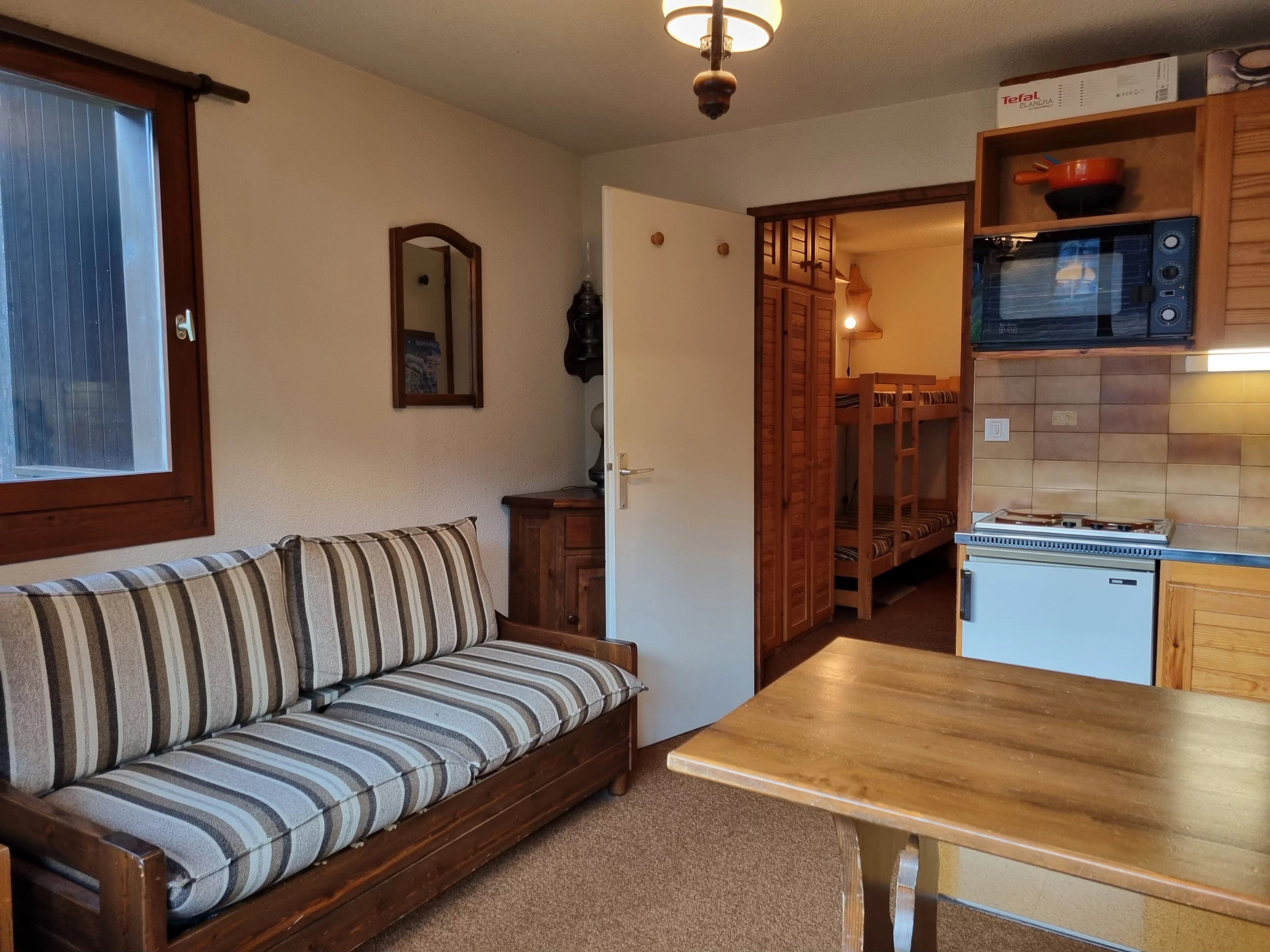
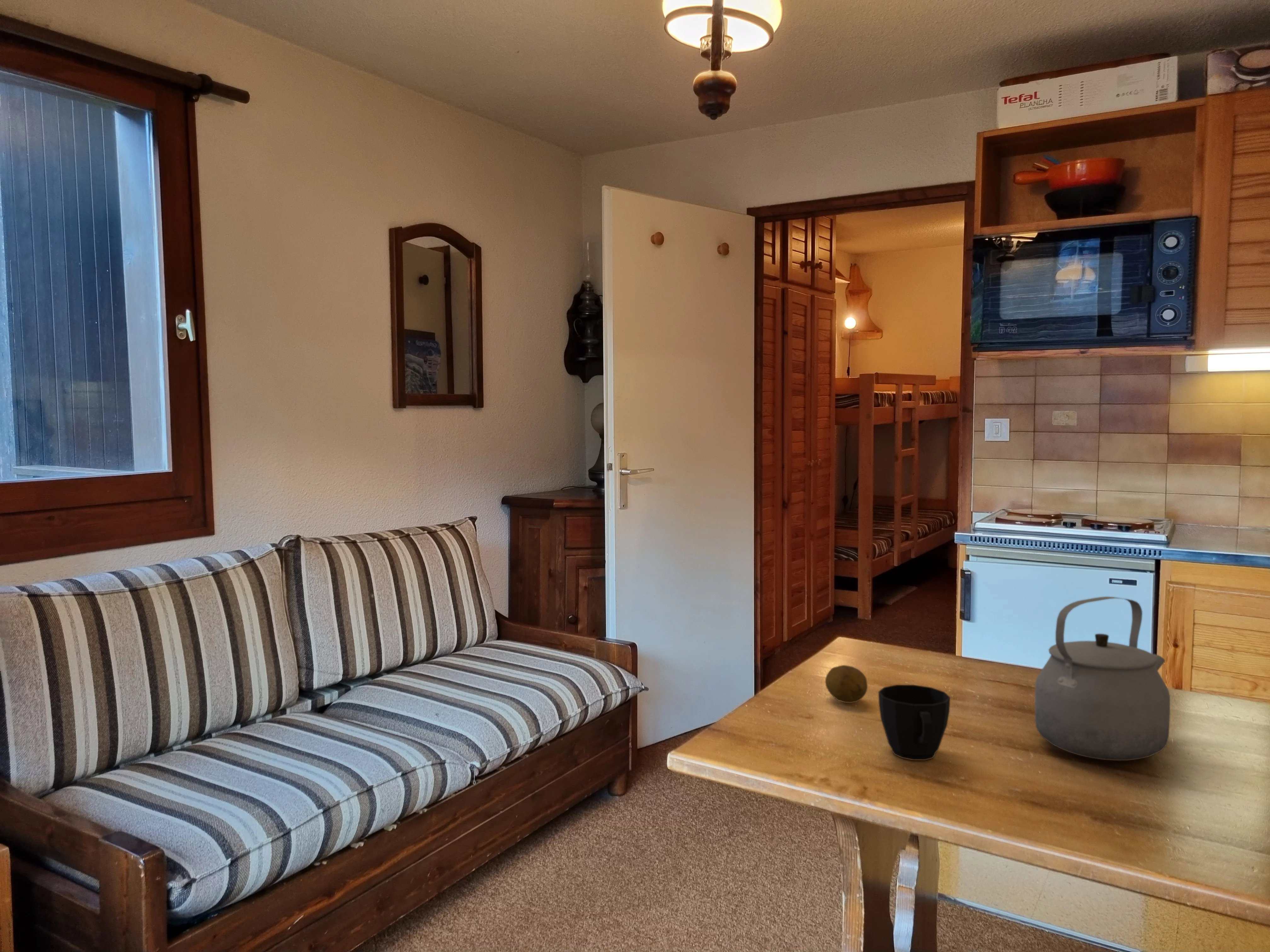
+ cup (912, 725)
+ tea kettle (1112, 671)
+ fruit (846, 684)
